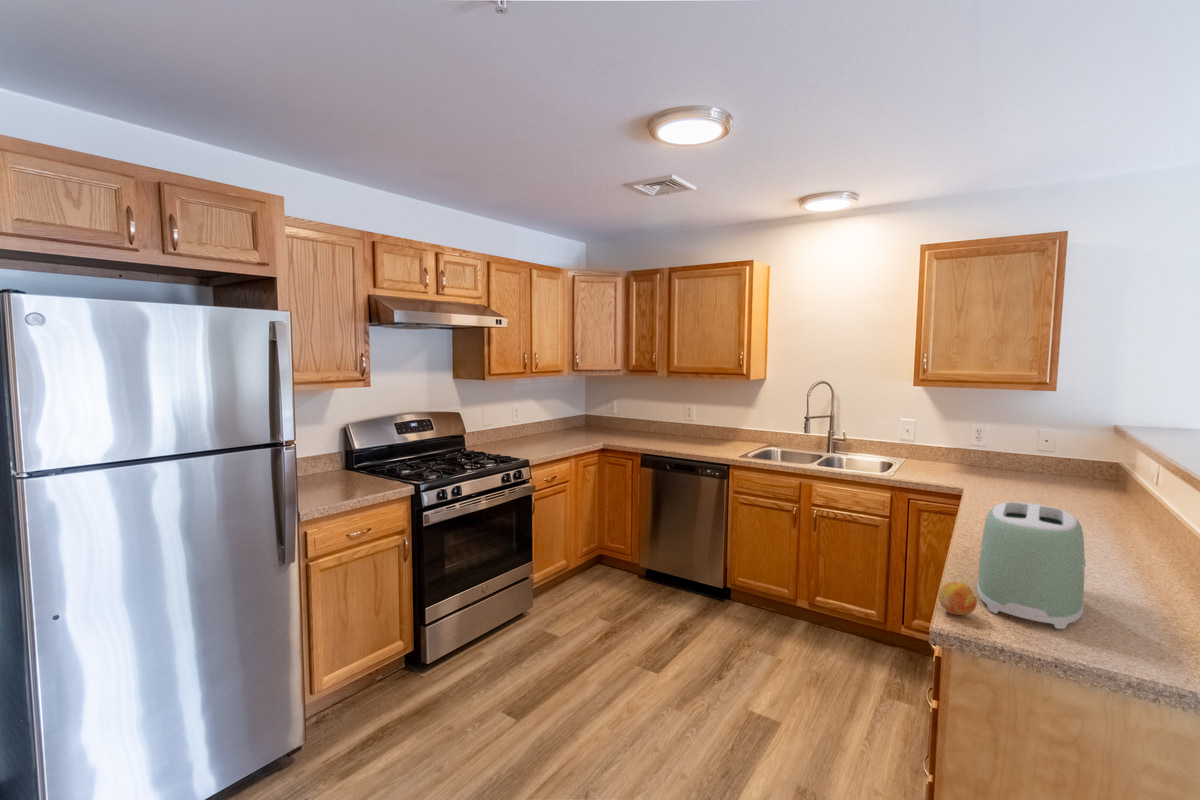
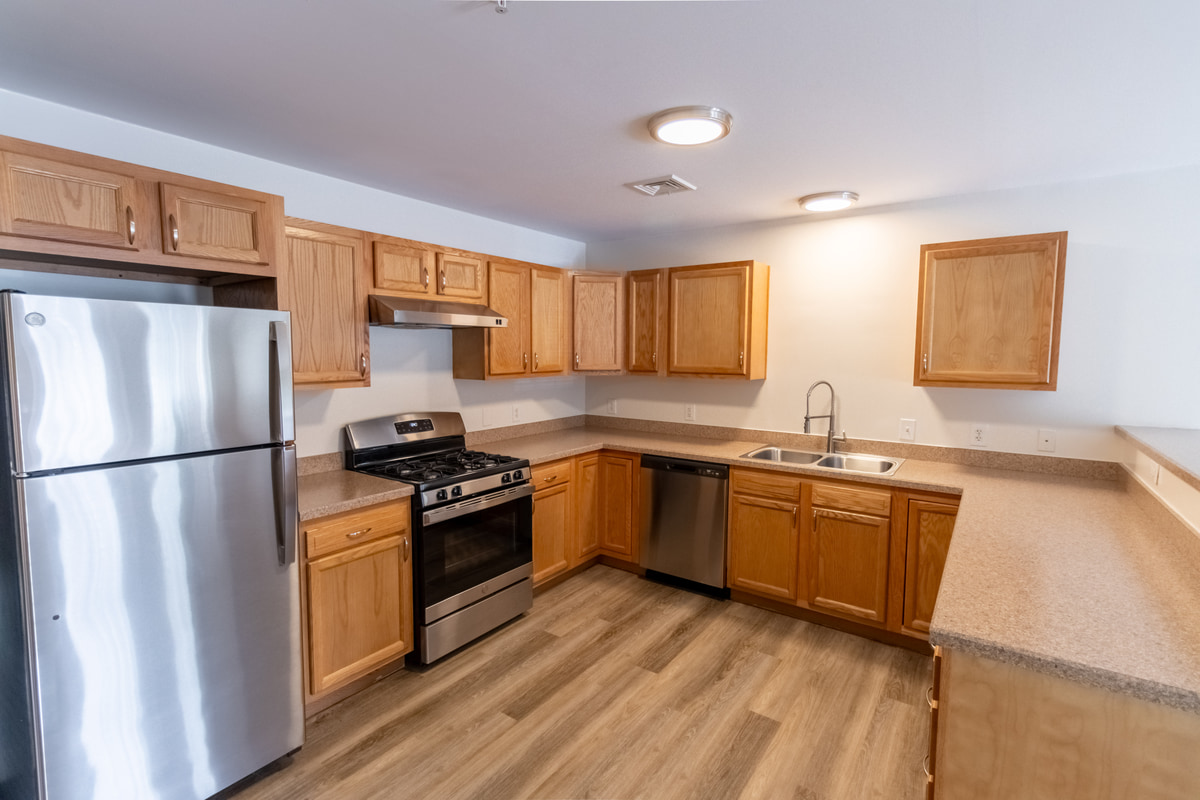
- toaster (1030, 555)
- fruit (956, 597)
